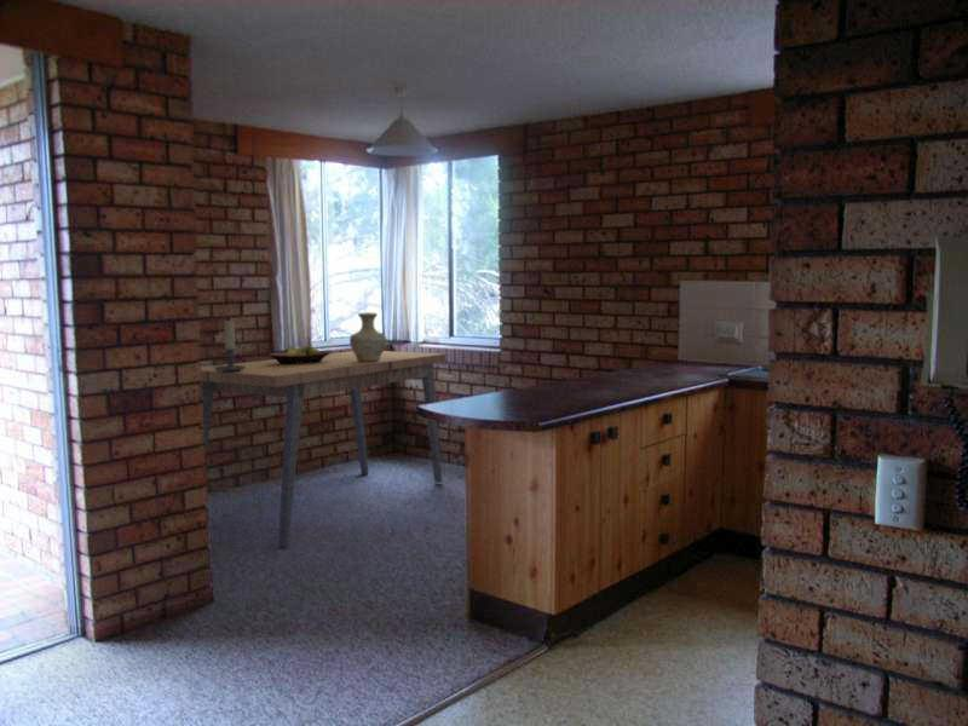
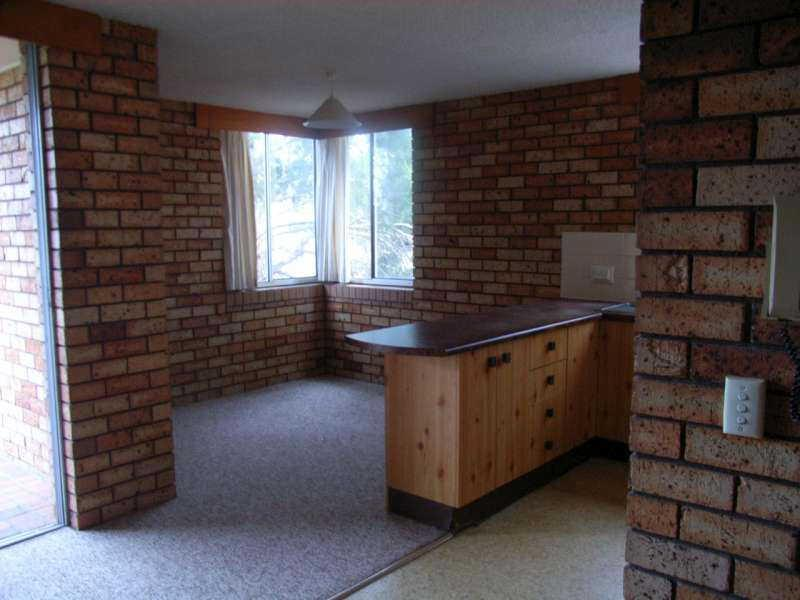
- vase (368, 336)
- dining table (355, 428)
- candle holder (227, 345)
- fruit bowl (300, 353)
